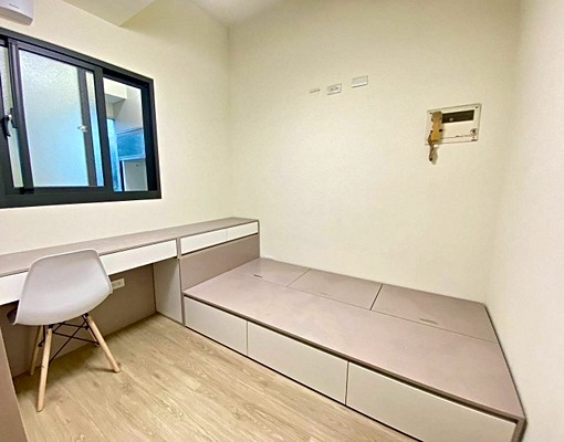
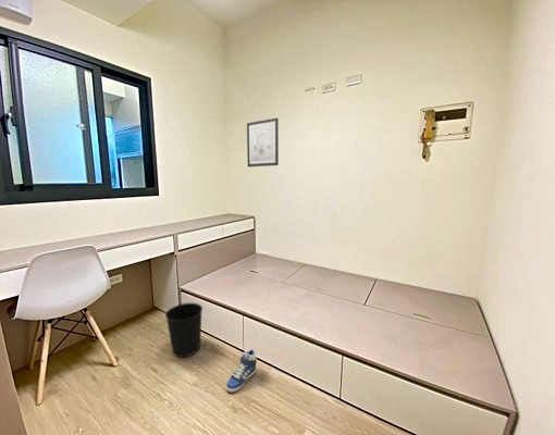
+ wastebasket (185, 330)
+ sneaker (240, 366)
+ wall art (261, 144)
